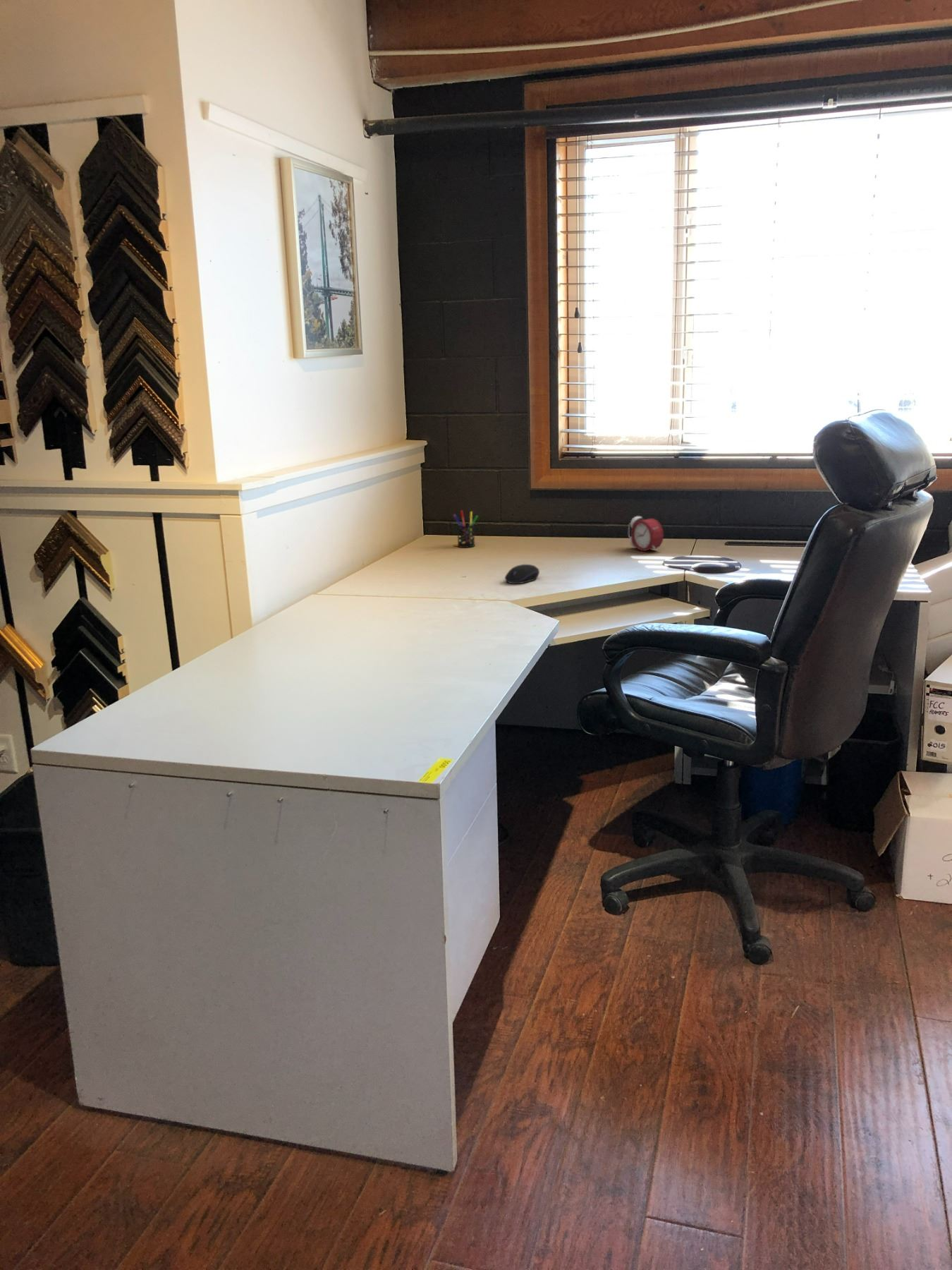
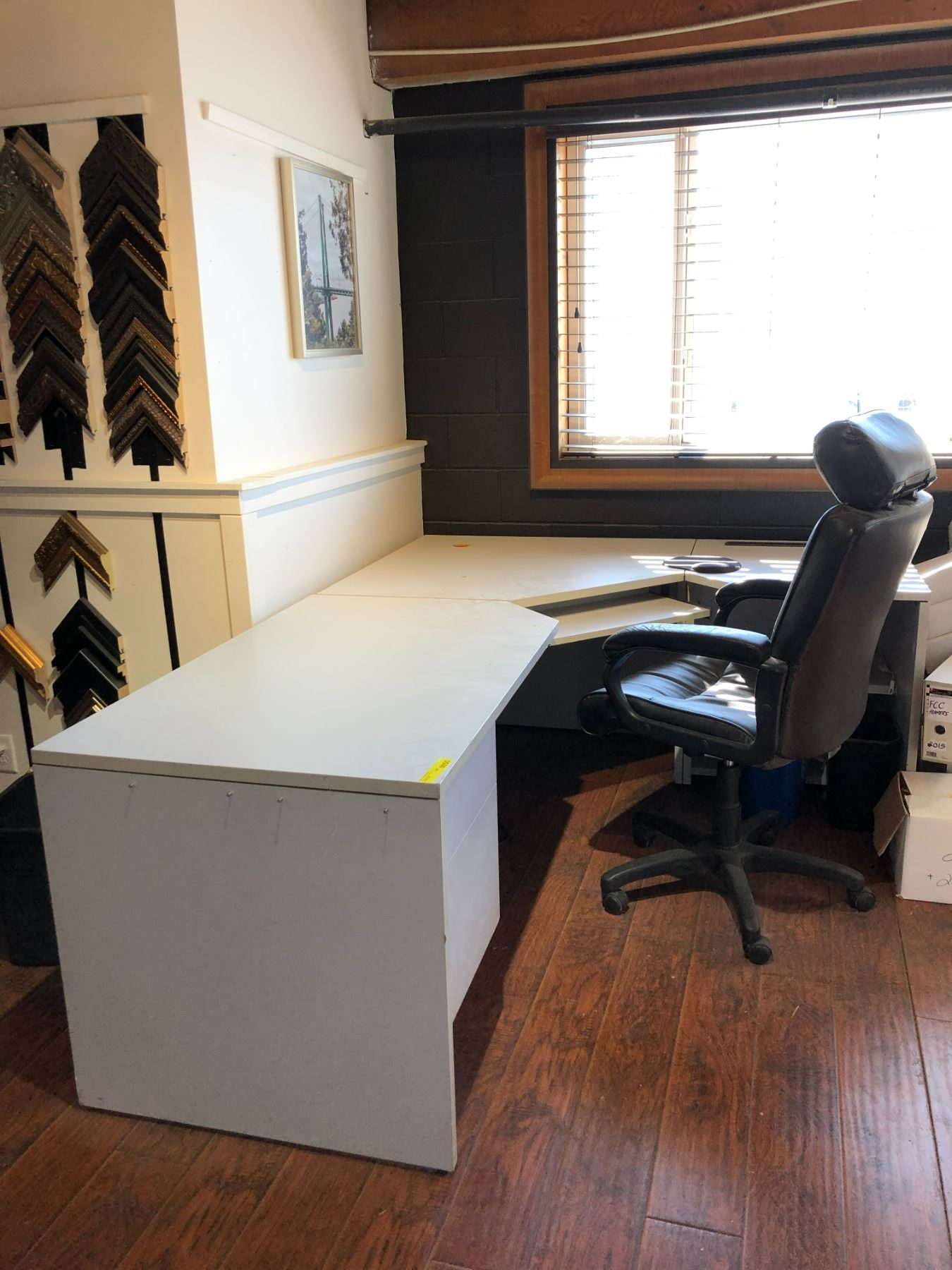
- pen holder (468, 528)
- alarm clock (644, 533)
- computer mouse (522, 572)
